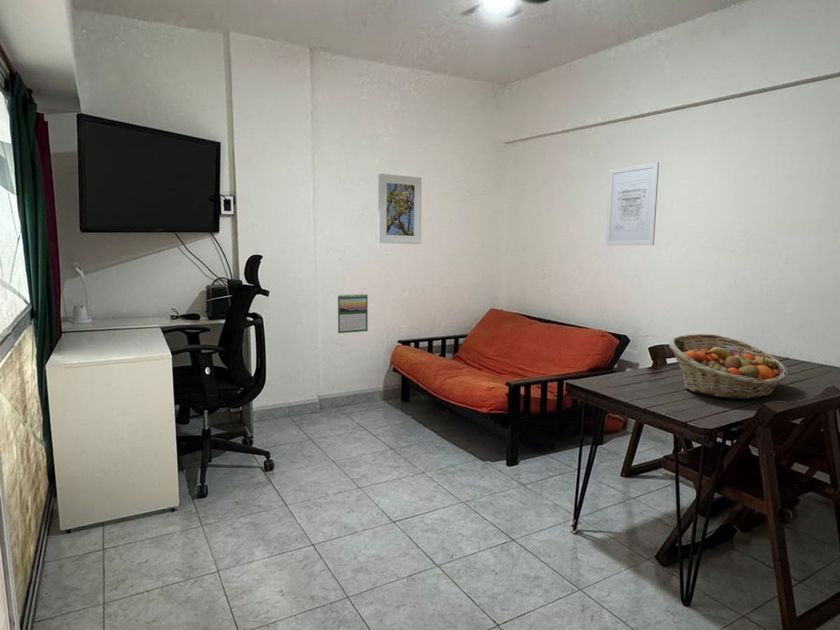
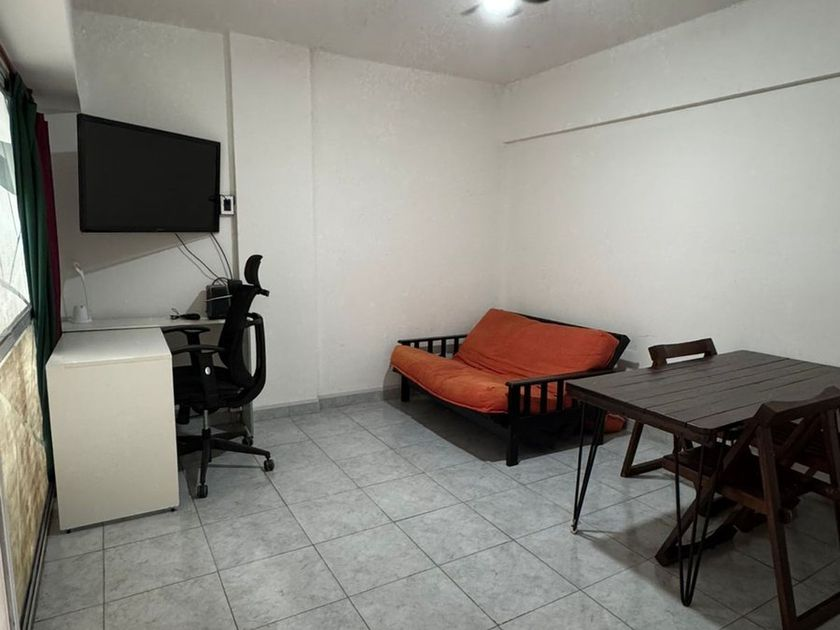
- fruit basket (725, 364)
- wall art (630, 206)
- calendar (352, 312)
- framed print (400, 209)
